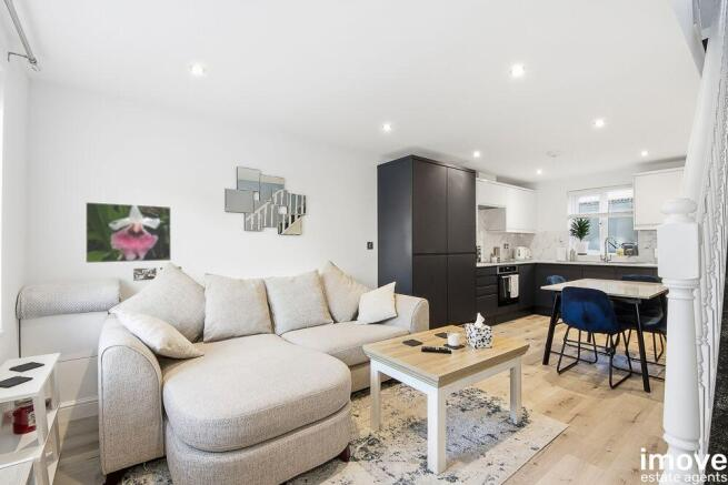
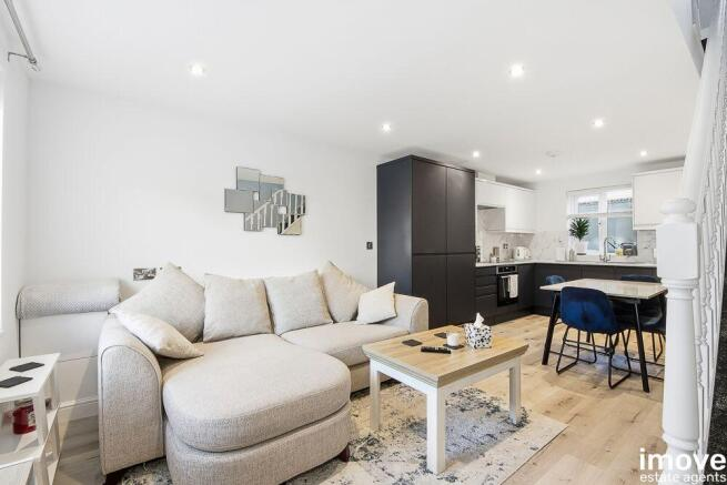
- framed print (130, 233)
